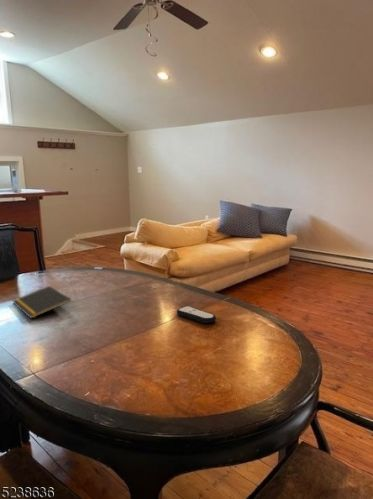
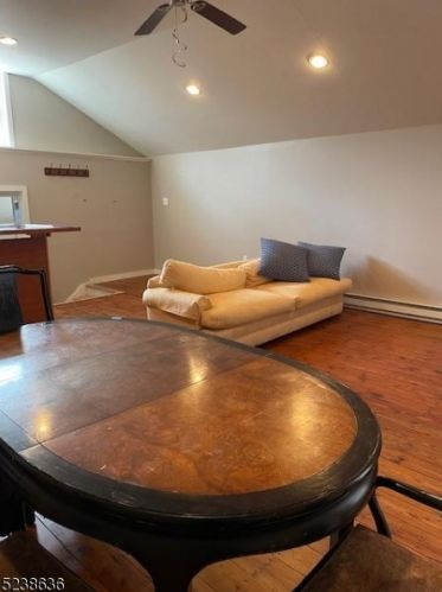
- notepad (40, 300)
- remote control (196, 314)
